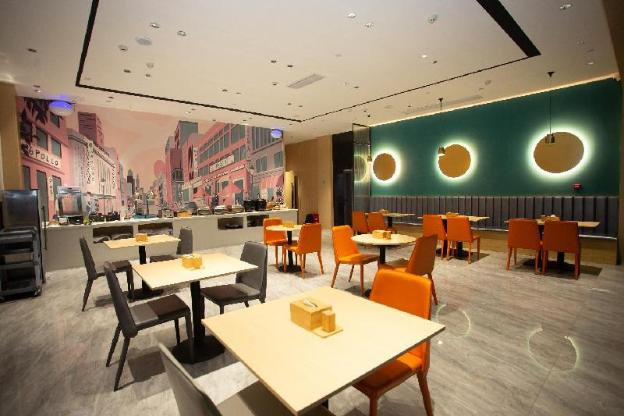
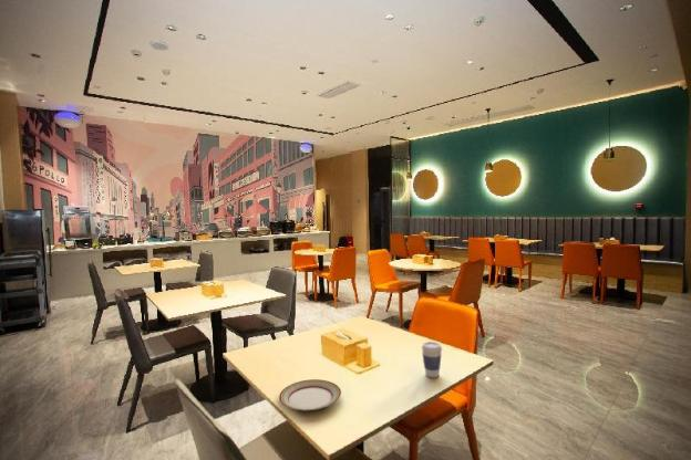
+ plate (310, 396)
+ coffee cup (432, 359)
